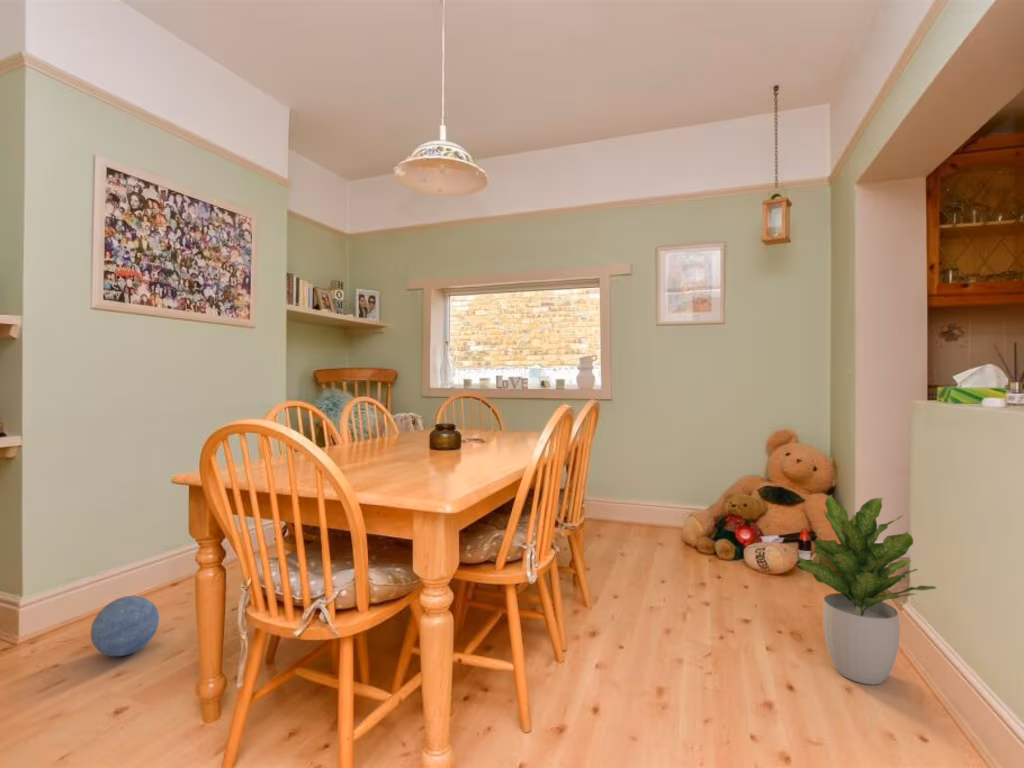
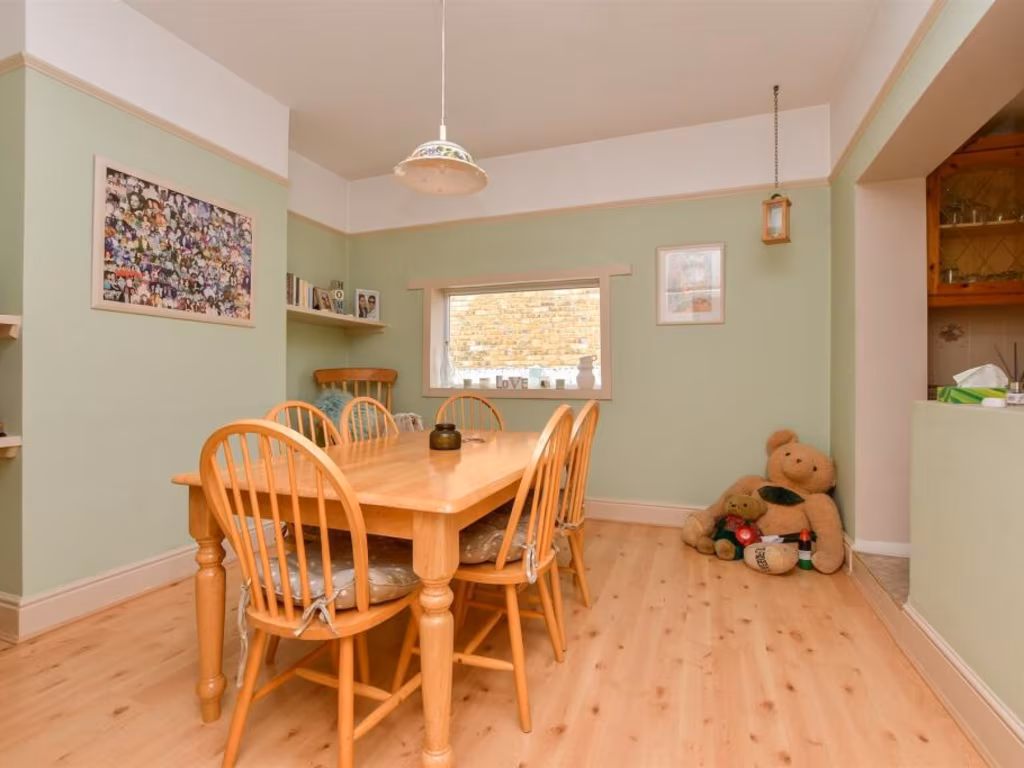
- ball (125, 625)
- potted plant (854, 582)
